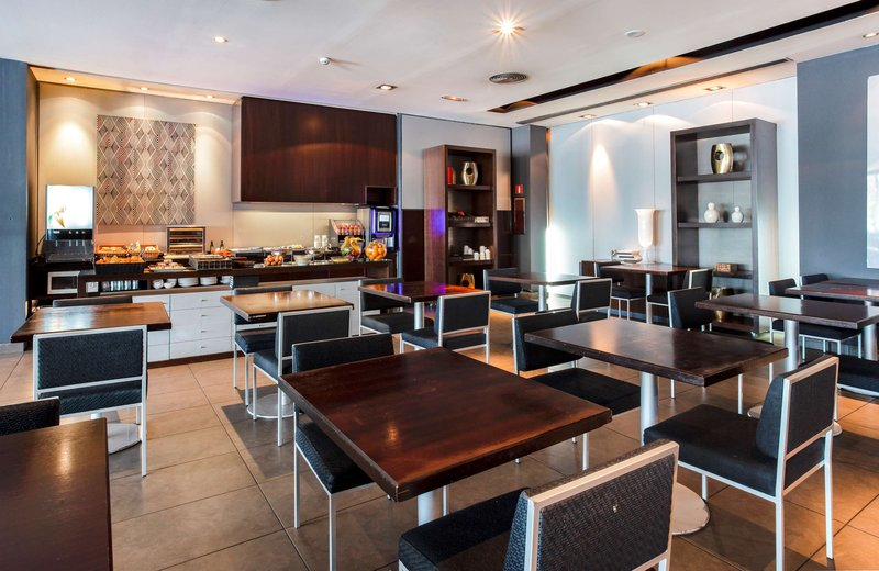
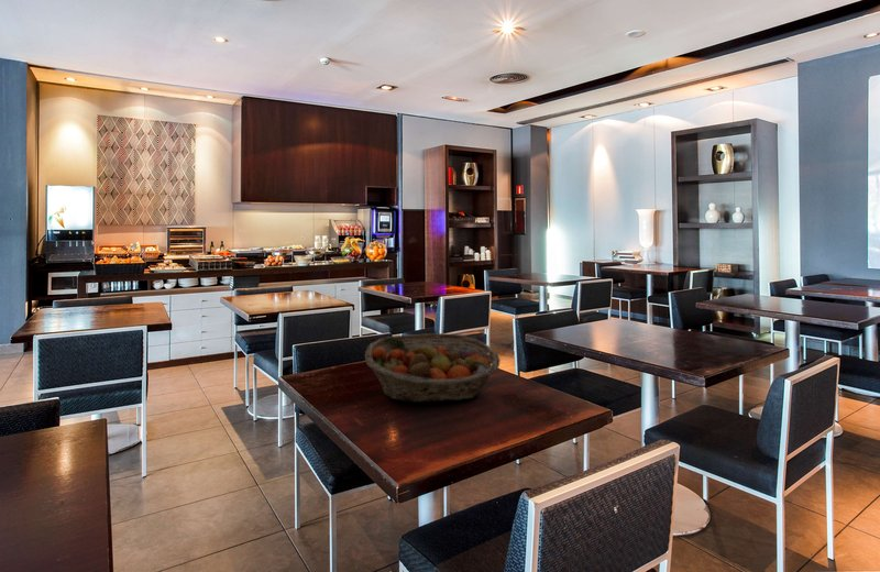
+ fruit basket (432, 365)
